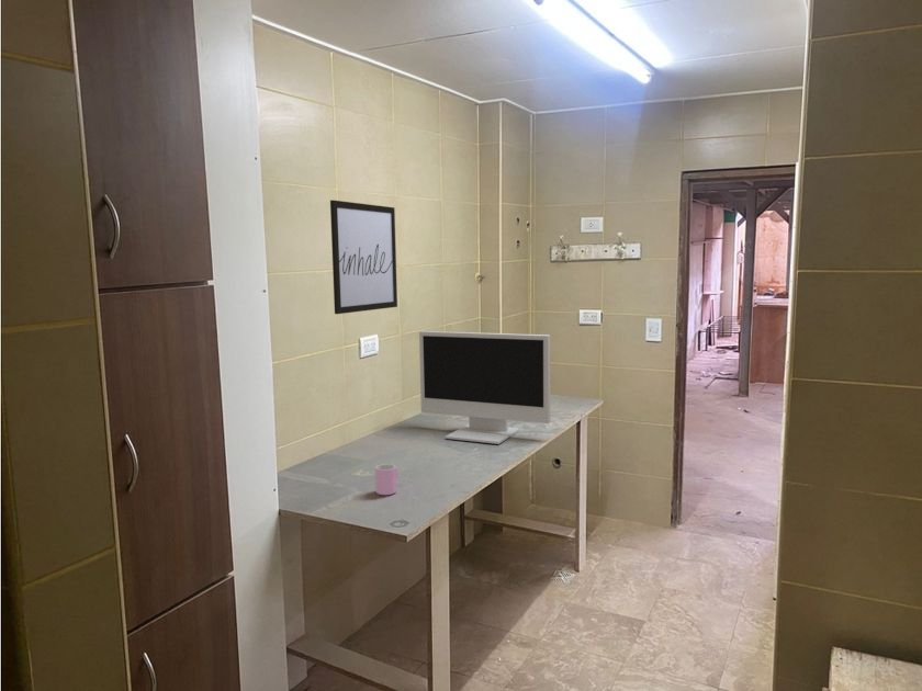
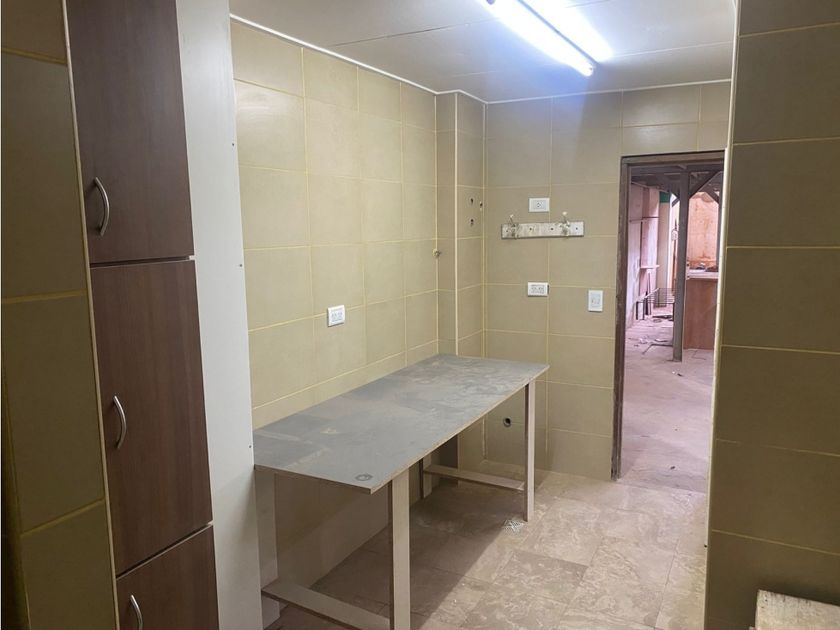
- cup (389, 477)
- wall art (366, 257)
- monitor (482, 384)
